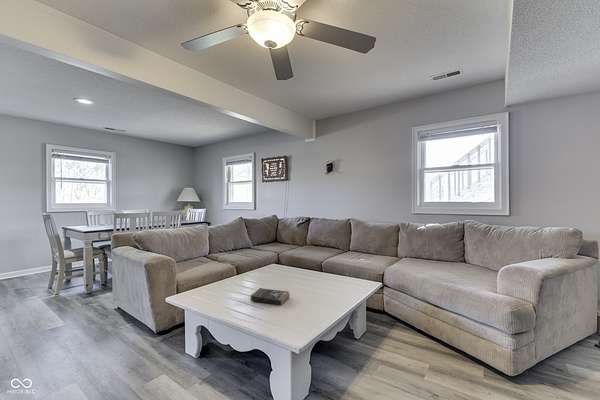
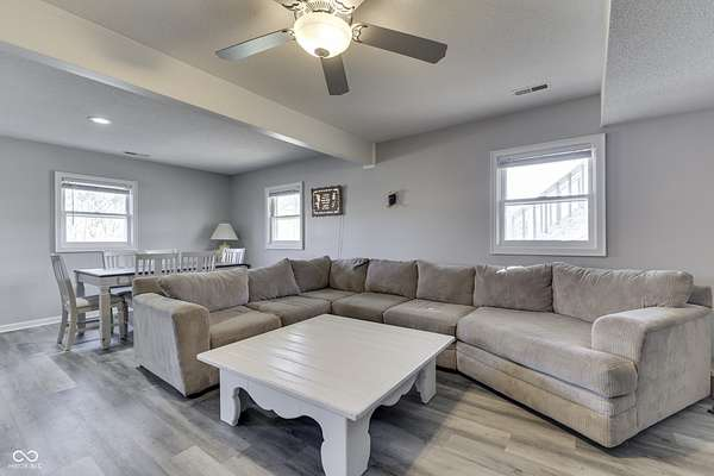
- book (270, 295)
